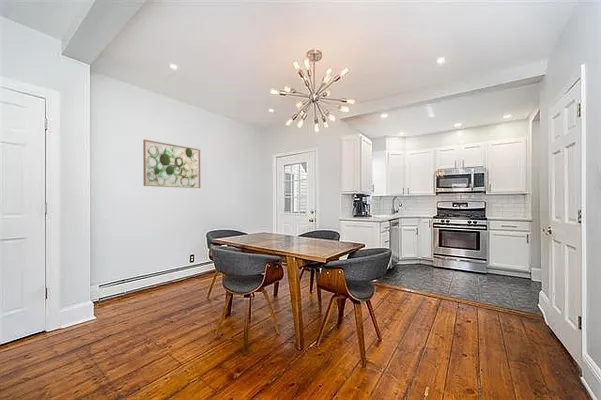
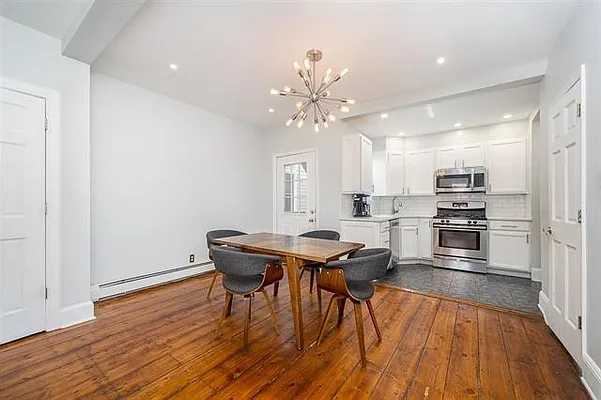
- wall art (174, 166)
